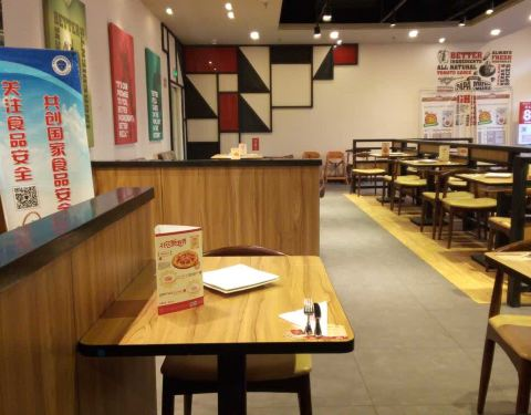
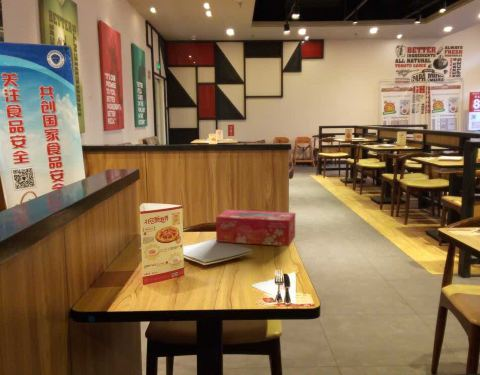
+ tissue box (256, 226)
